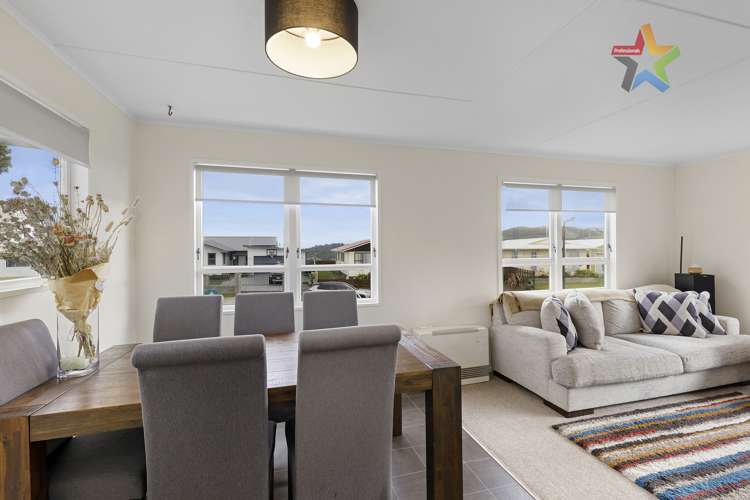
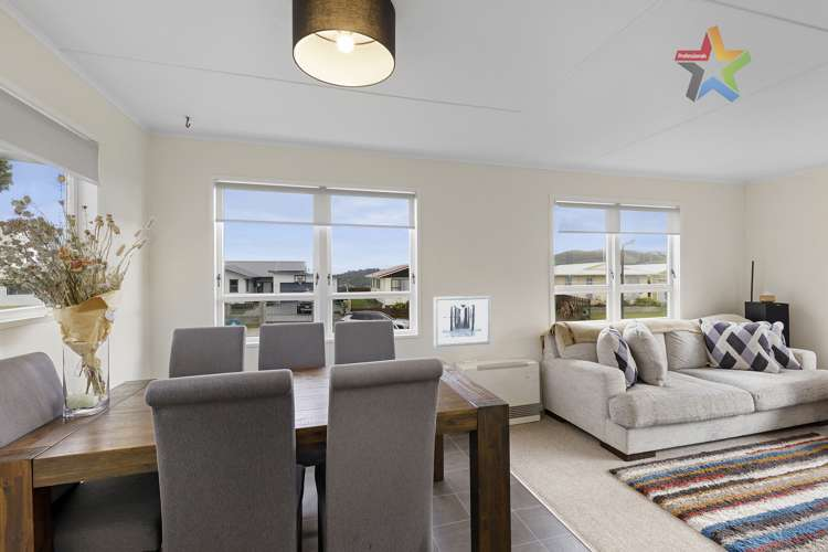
+ wall art (461, 320)
